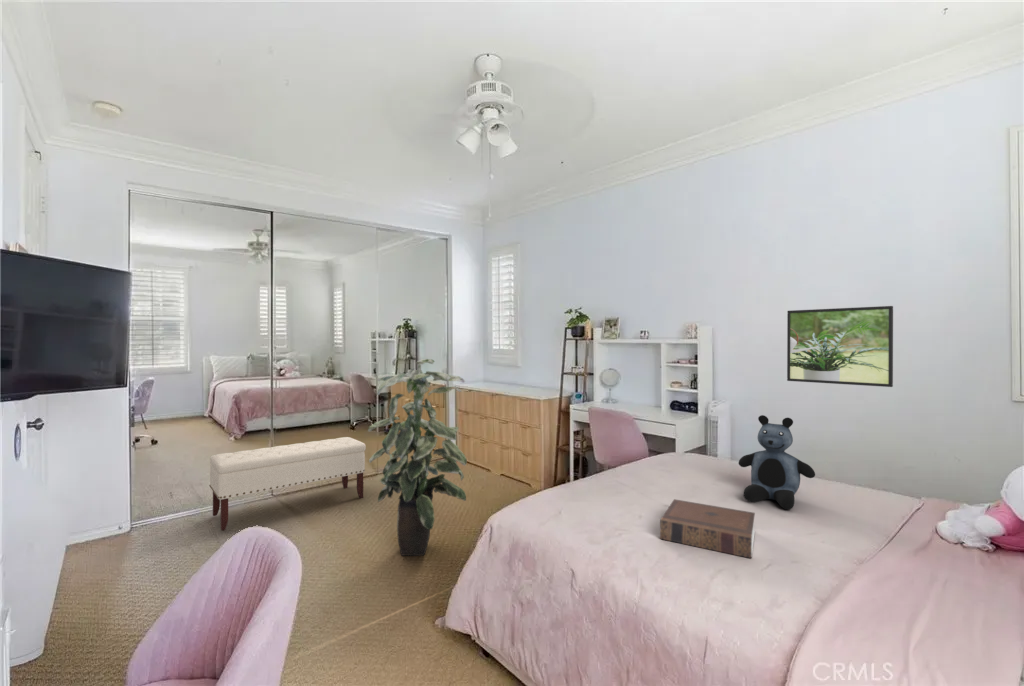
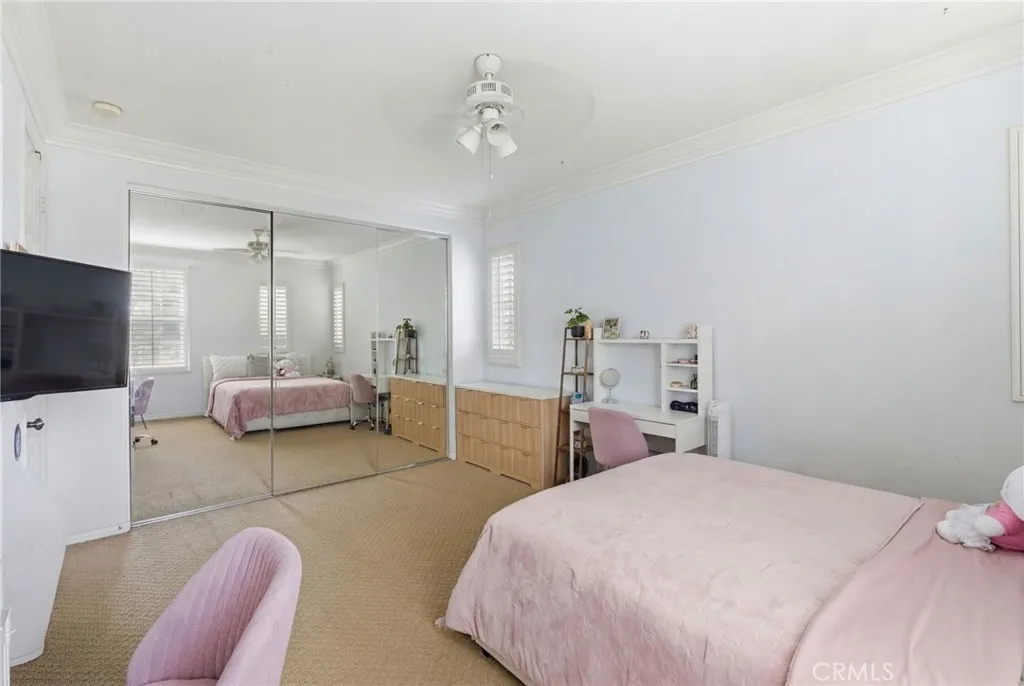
- indoor plant (420, 457)
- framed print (836, 346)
- teddy bear (772, 459)
- book (708, 525)
- bench (292, 477)
